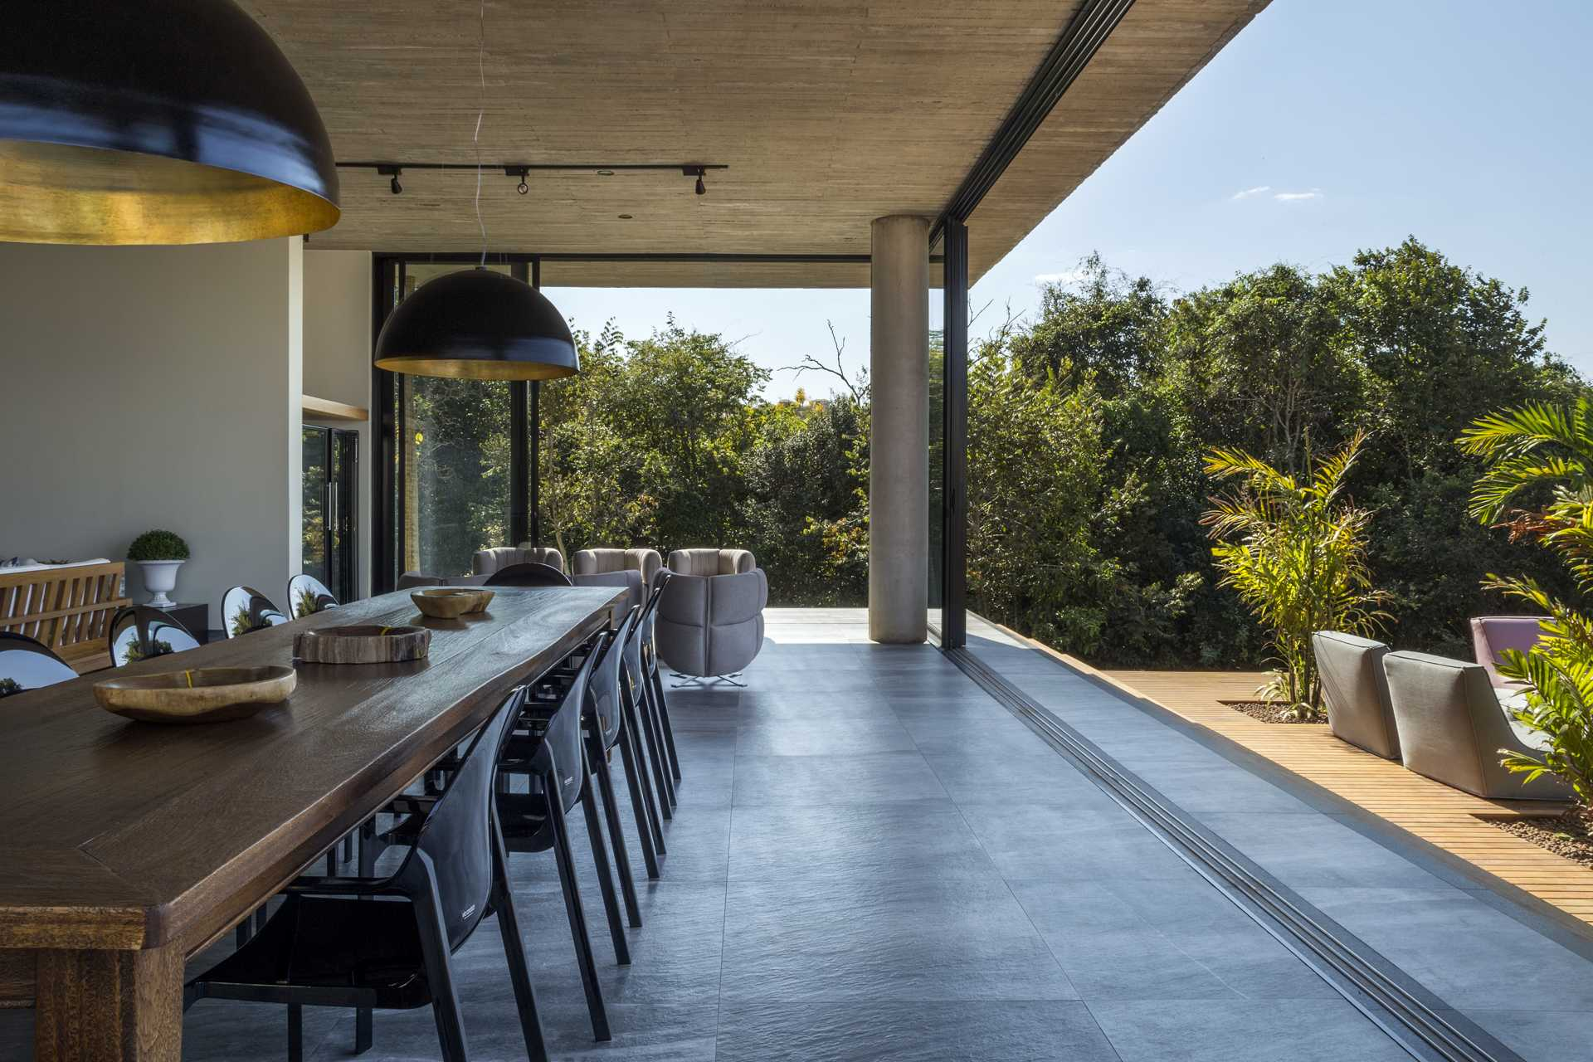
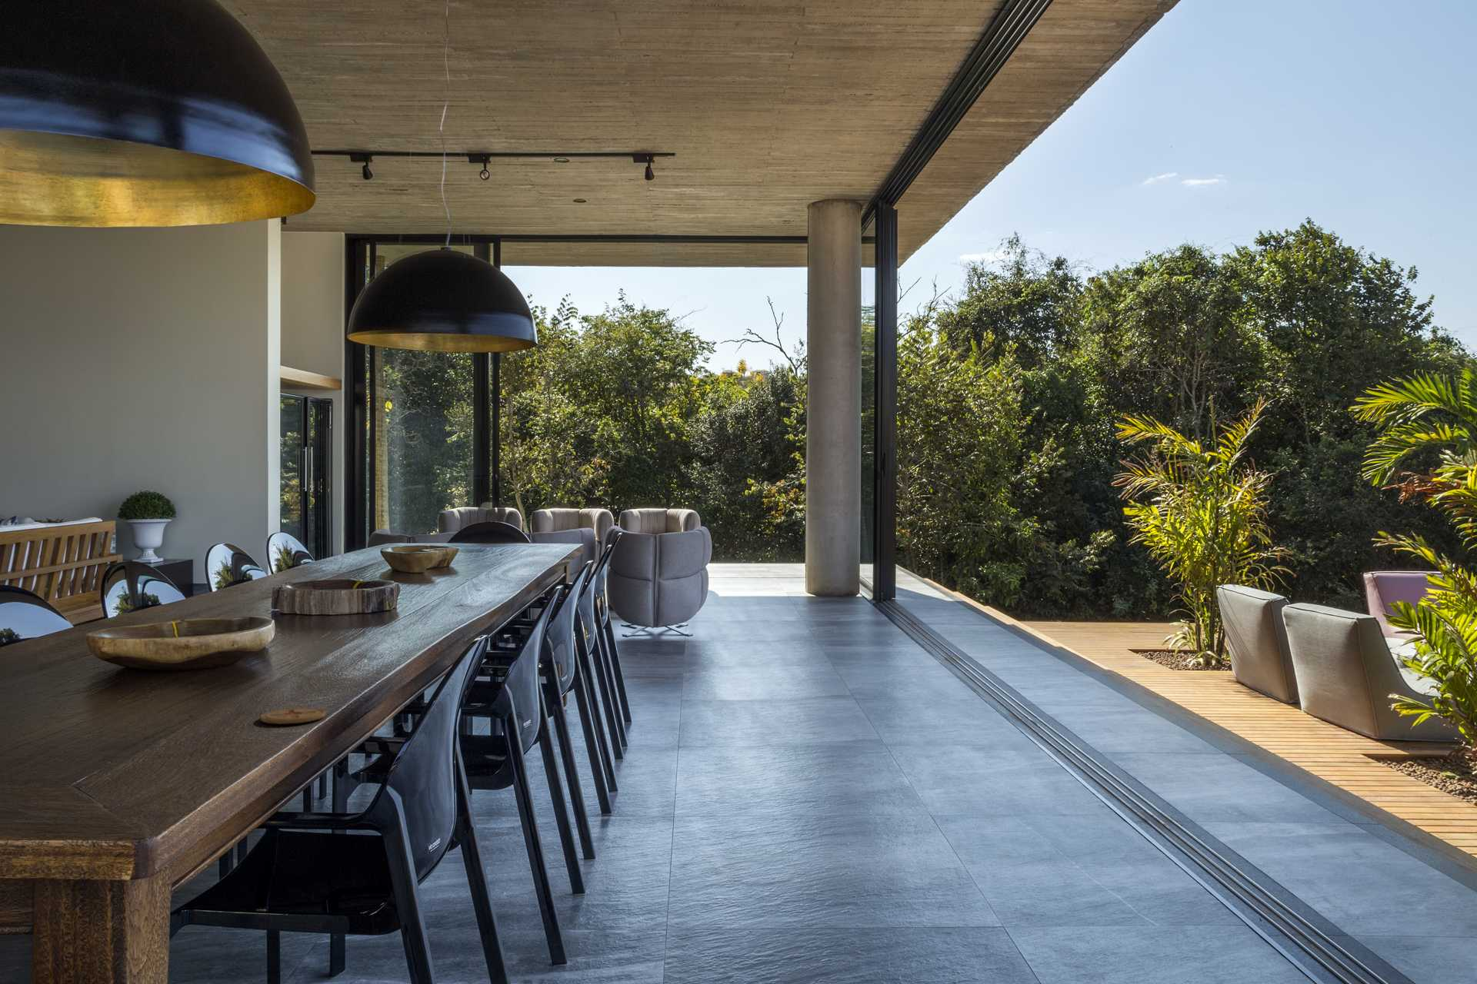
+ coaster (293, 715)
